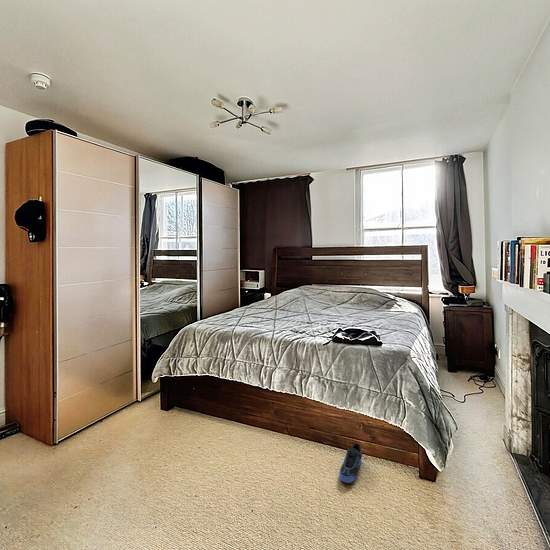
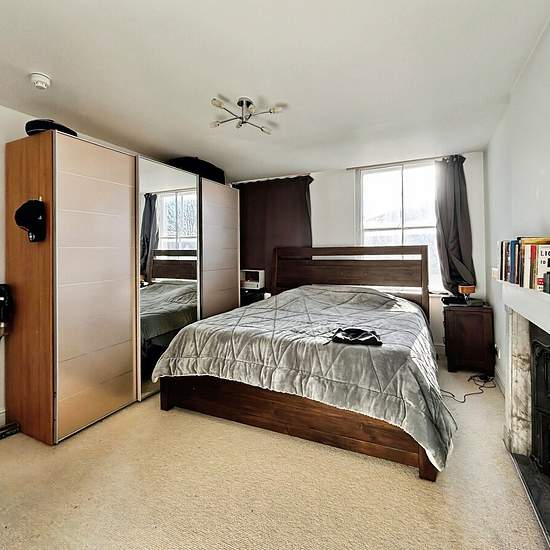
- sneaker (350, 461)
